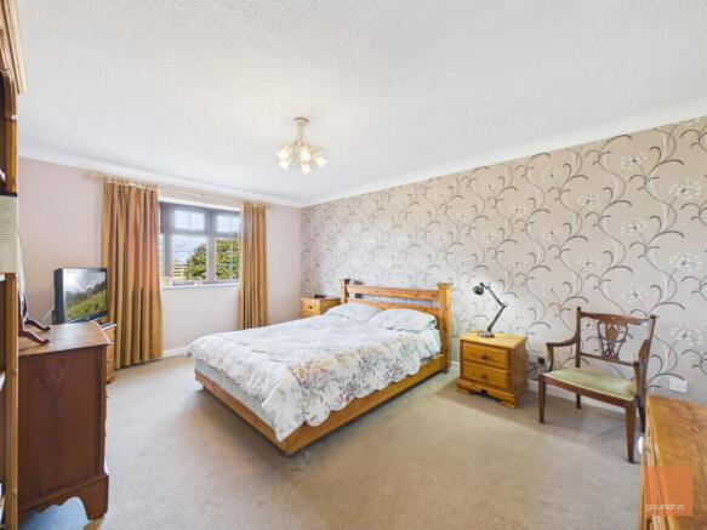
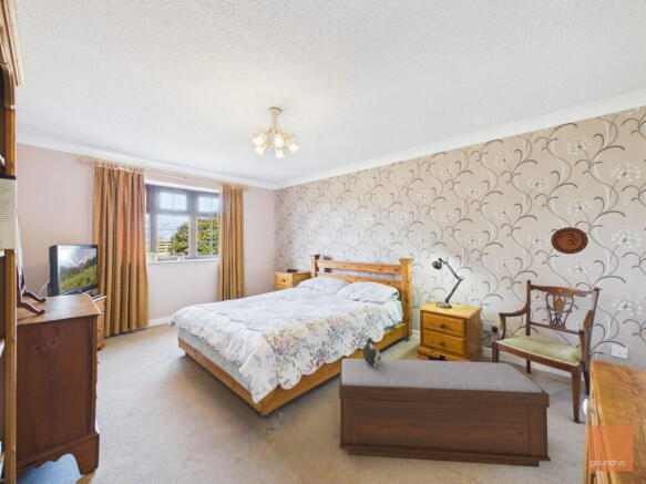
+ bench (430, 404)
+ decorative plate (568, 240)
+ plush toy (371, 352)
